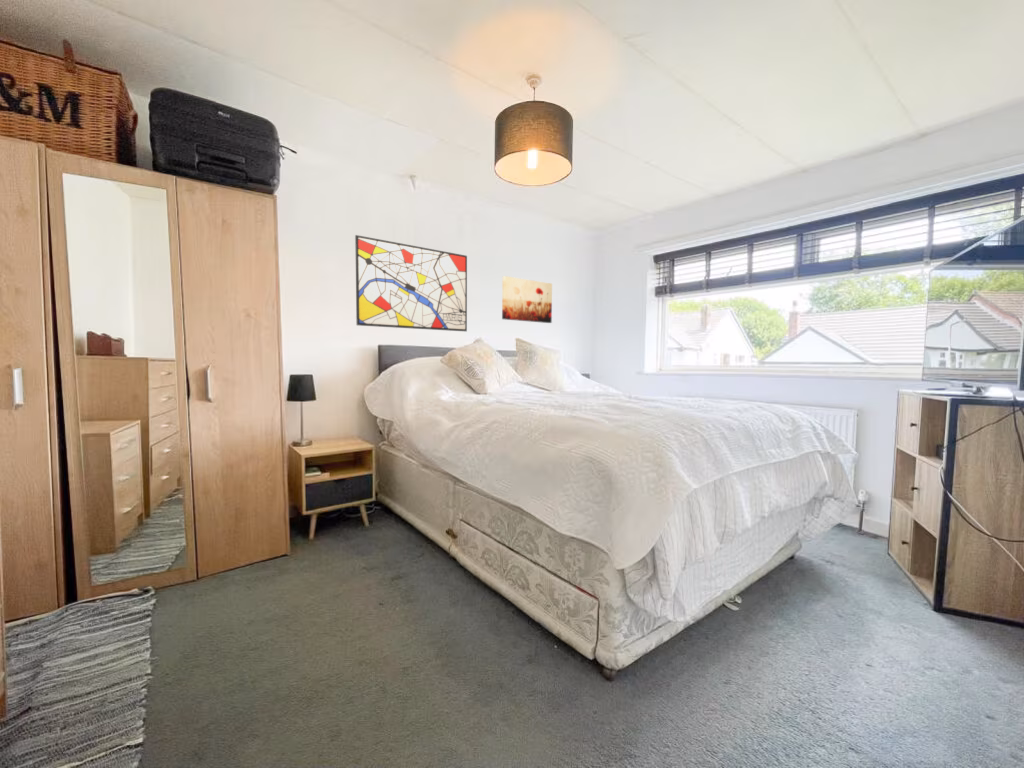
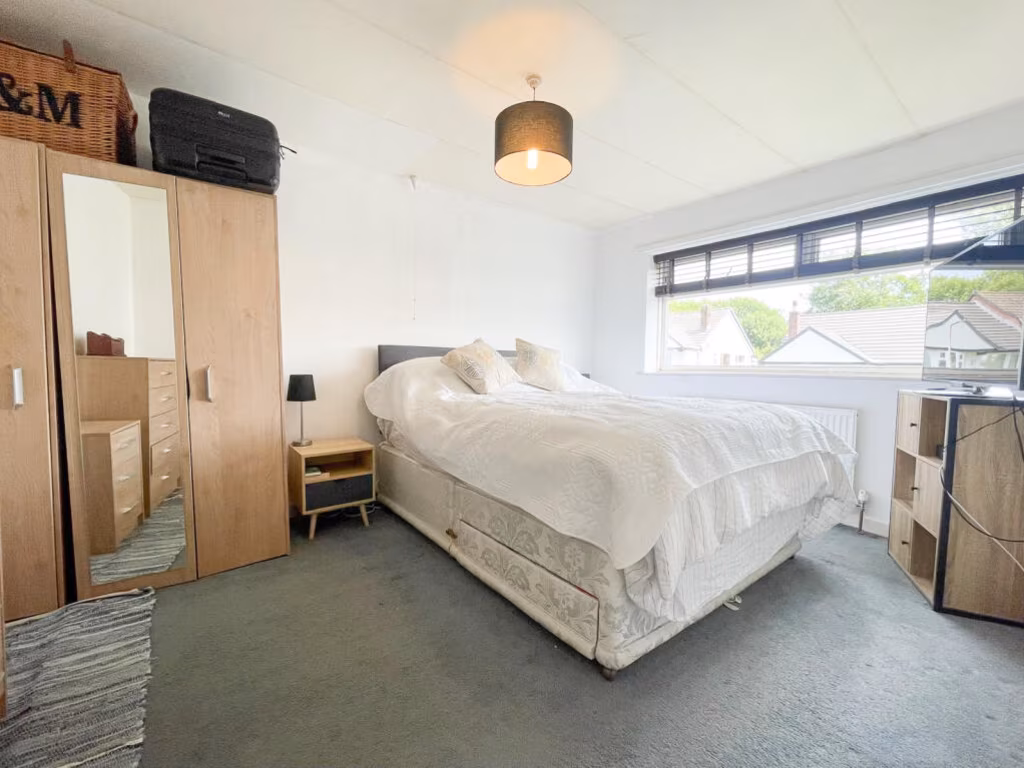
- wall art (528, 300)
- wall art (416, 287)
